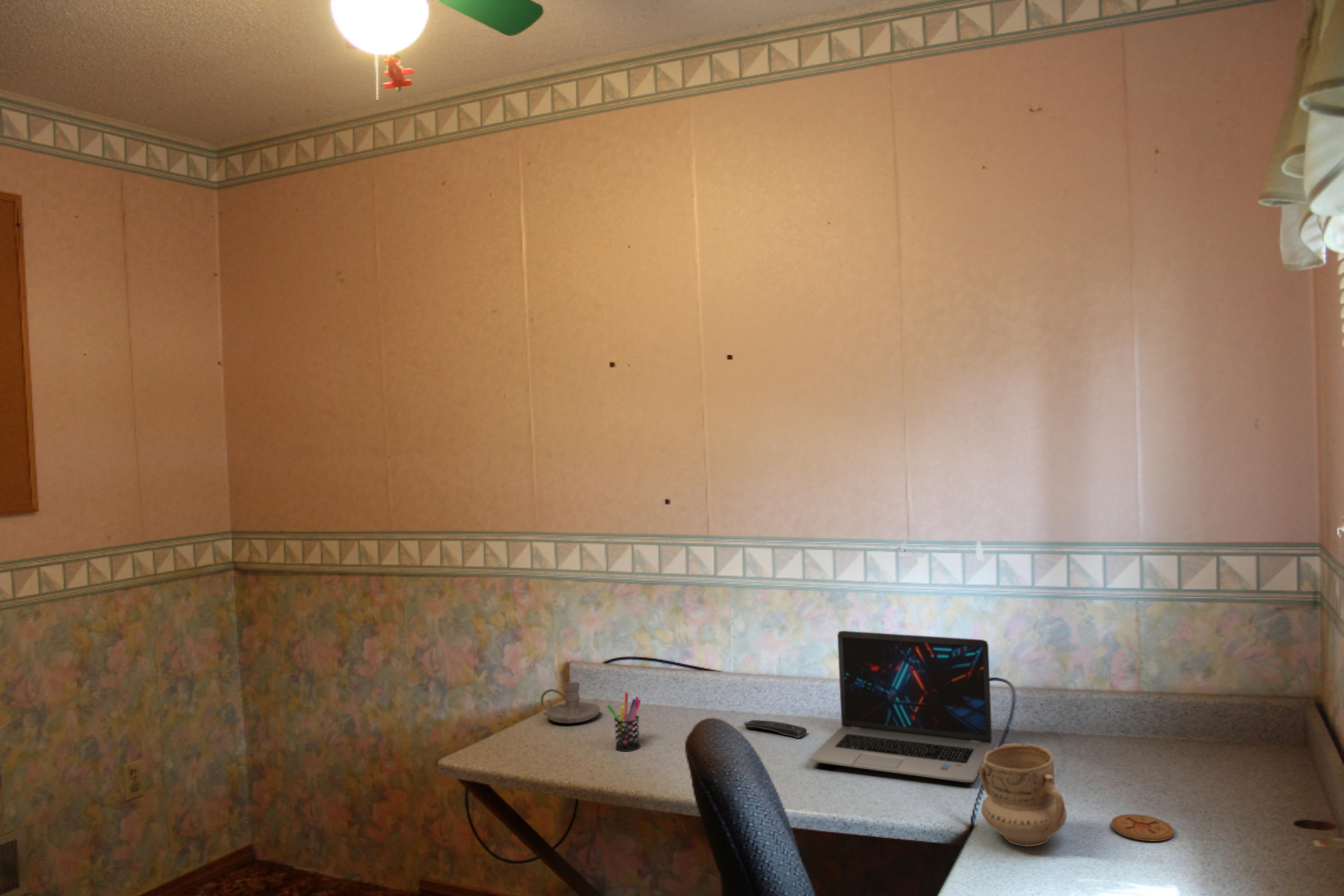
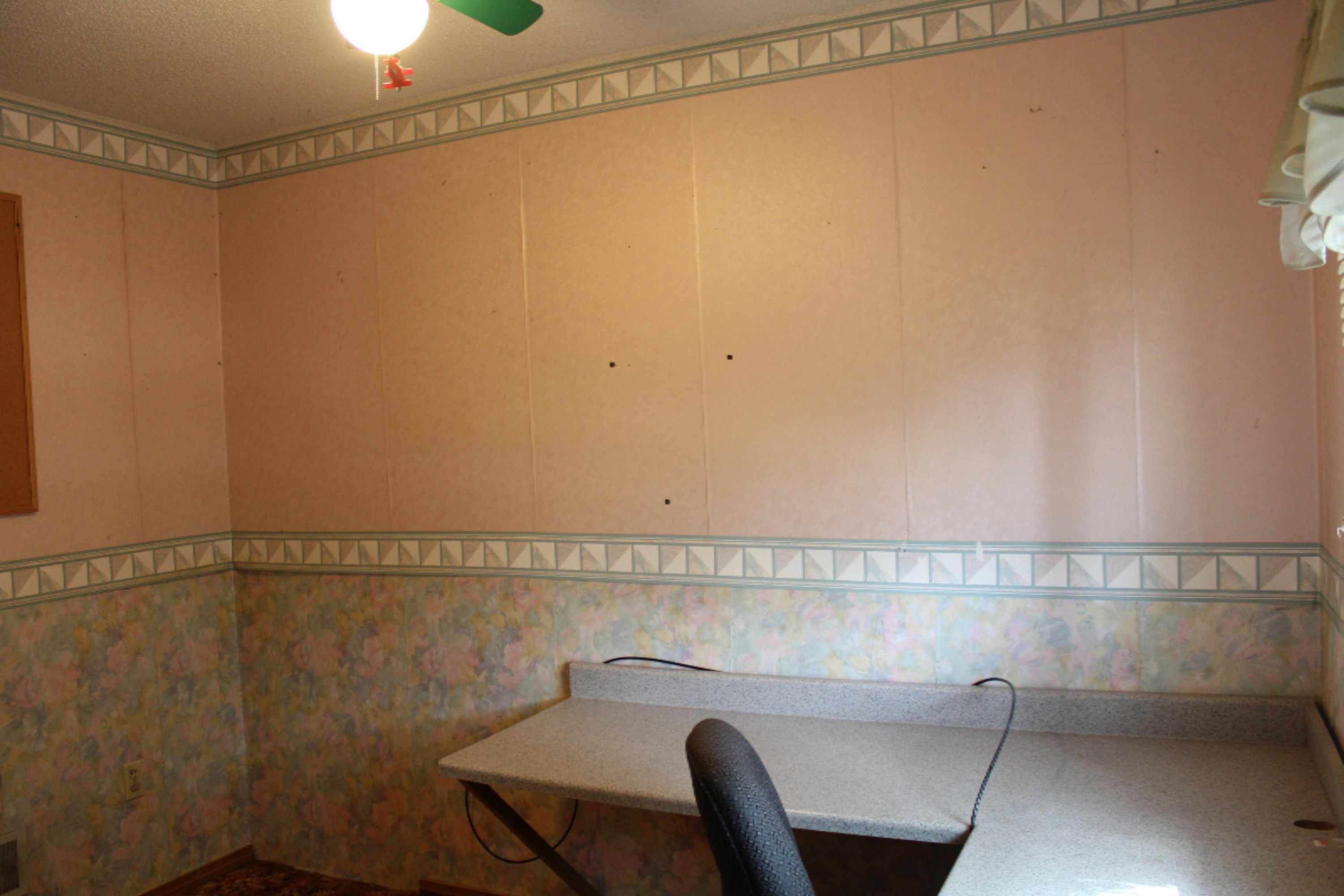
- remote control (773, 727)
- candle holder (567, 701)
- coaster (1142, 827)
- mug (1021, 795)
- pen holder (624, 721)
- laptop (900, 702)
